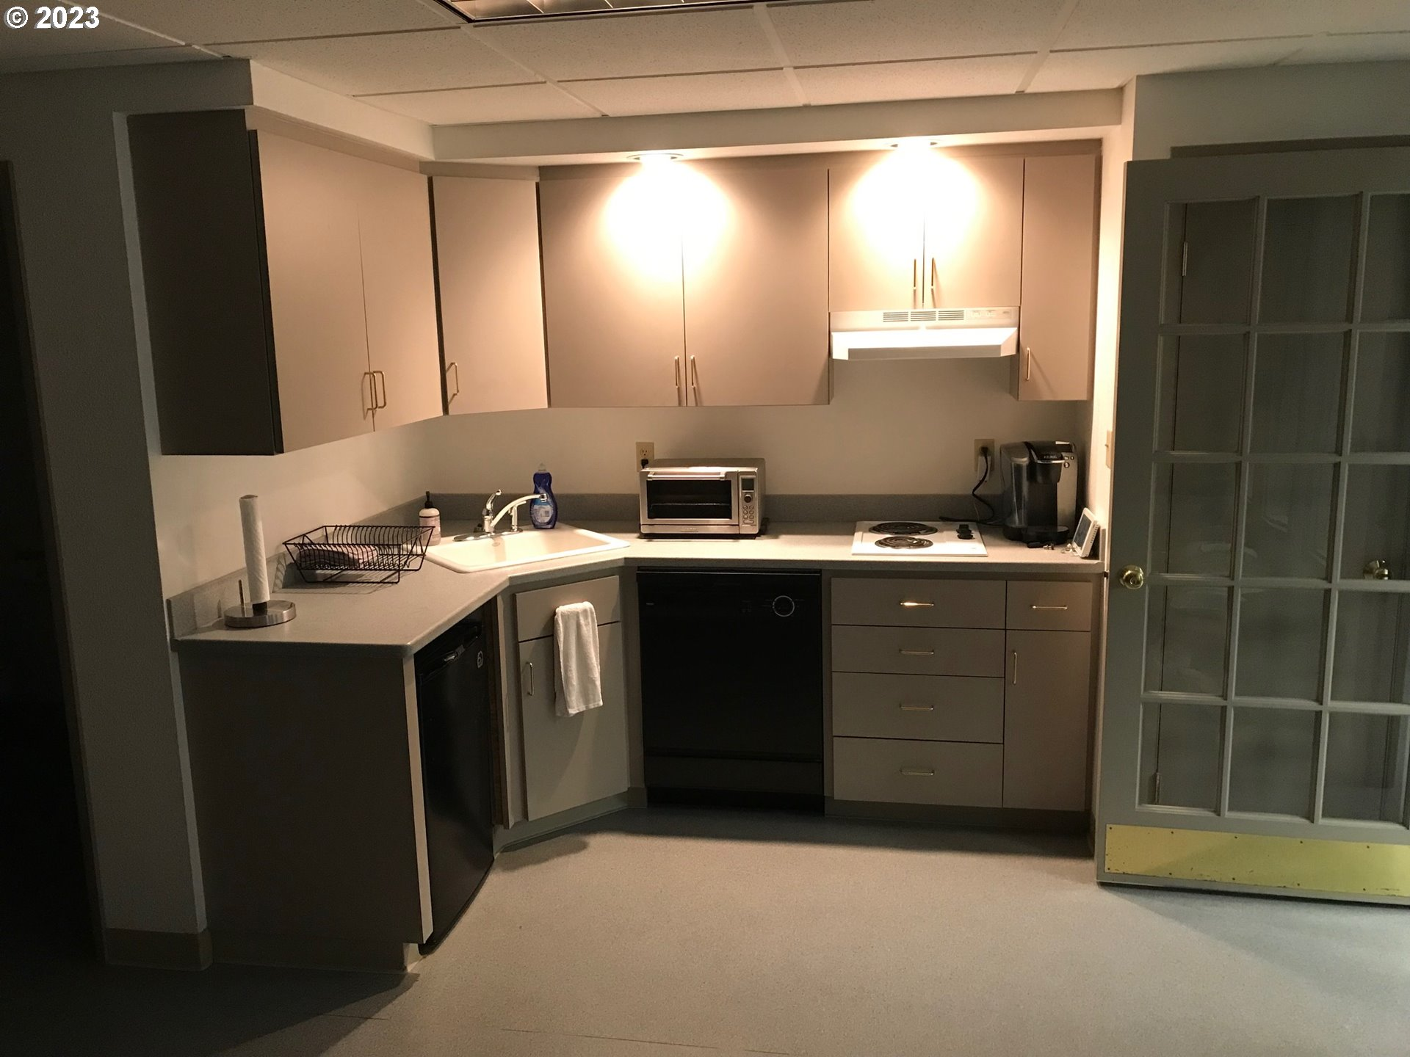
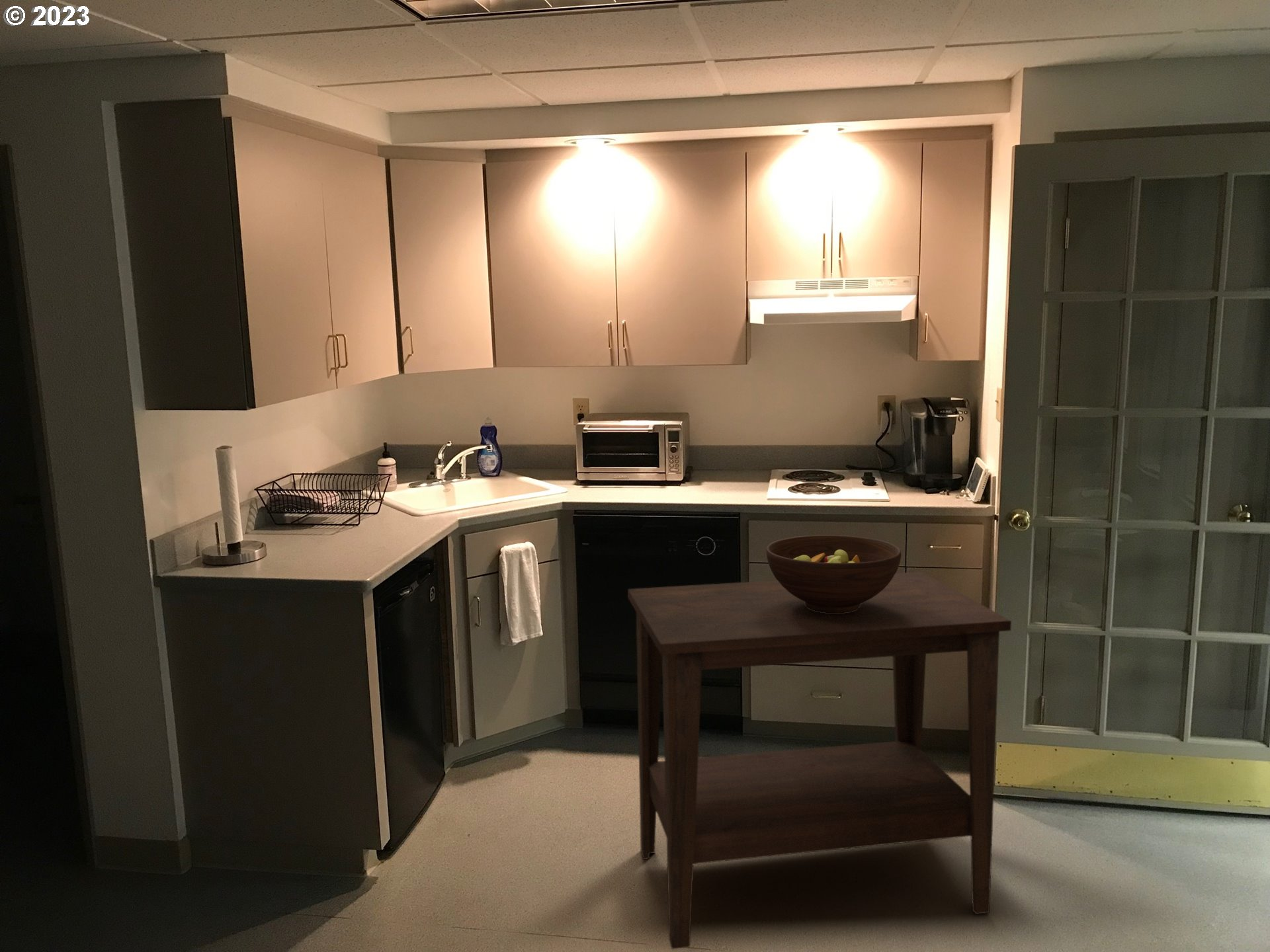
+ side table (806, 748)
+ fruit bowl (832, 577)
